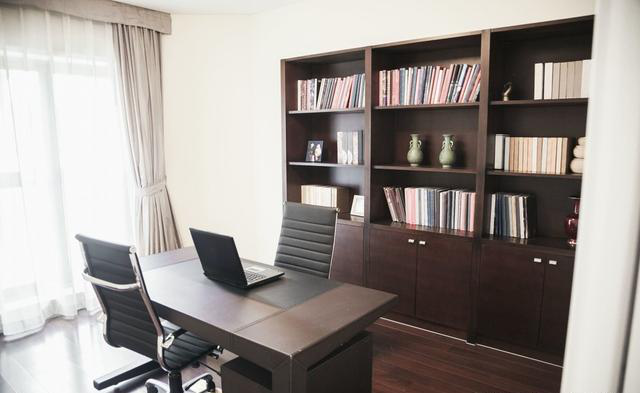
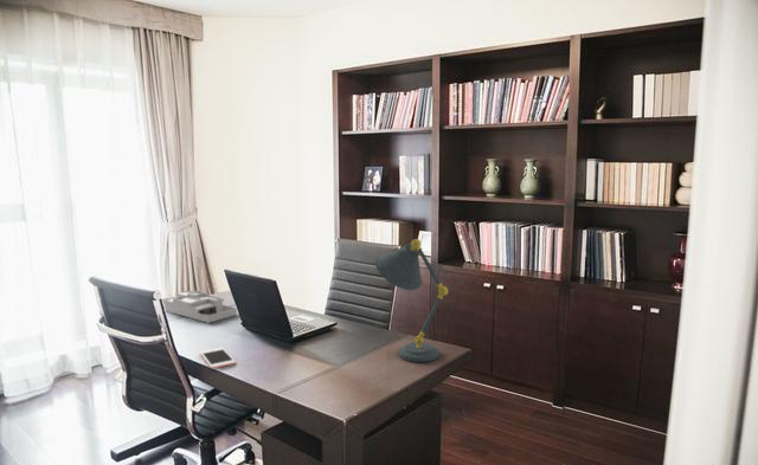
+ desk lamp (412, 289)
+ cell phone (217, 357)
+ desk organizer (194, 302)
